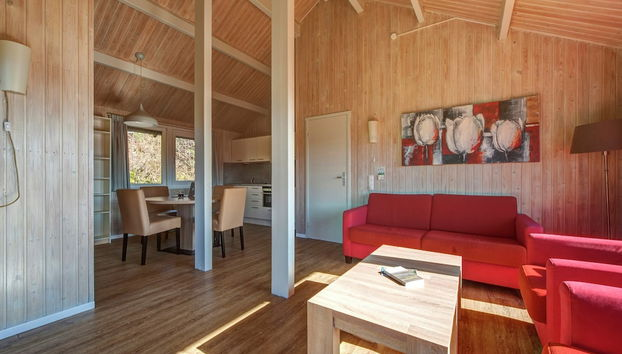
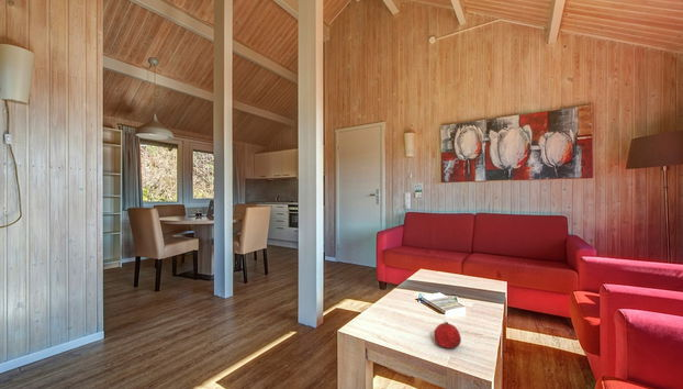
+ fruit (447, 333)
